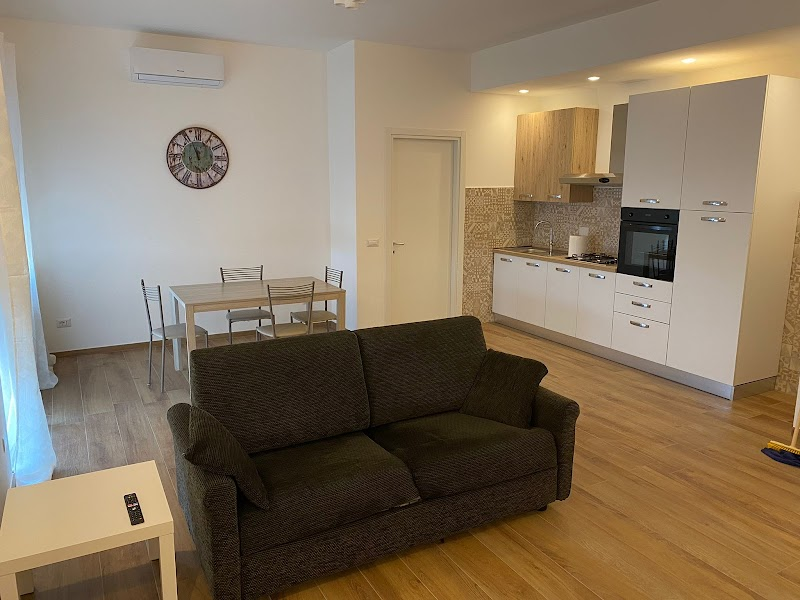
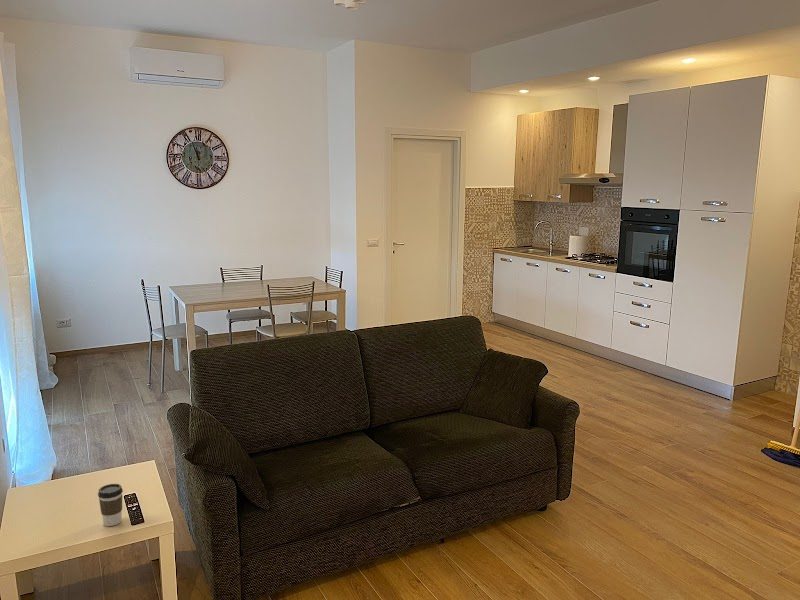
+ coffee cup (111, 505)
